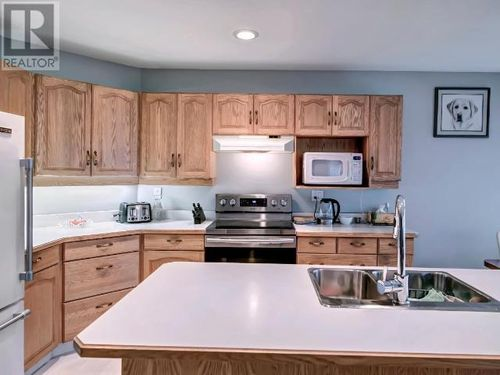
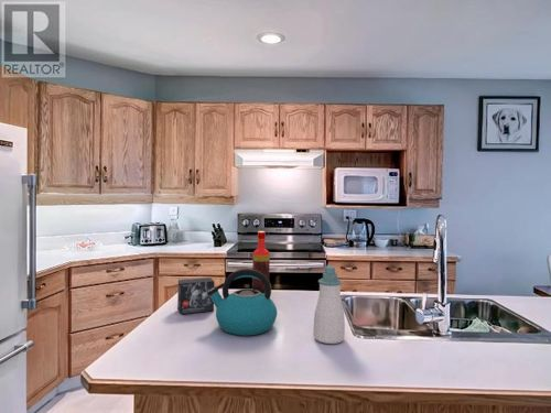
+ small box (195, 295)
+ soap bottle (329, 303)
+ bottle (260, 265)
+ kettle (241, 297)
